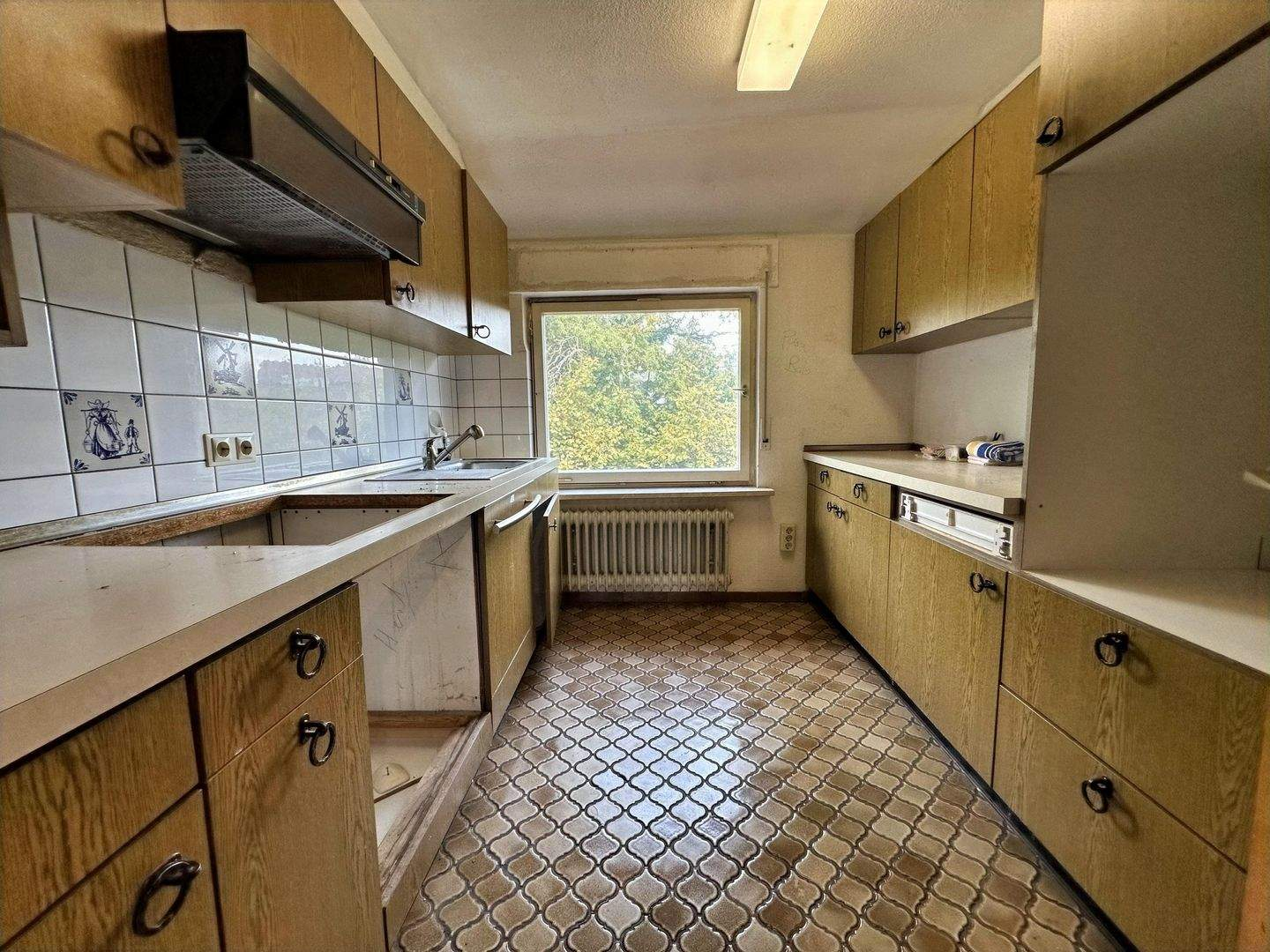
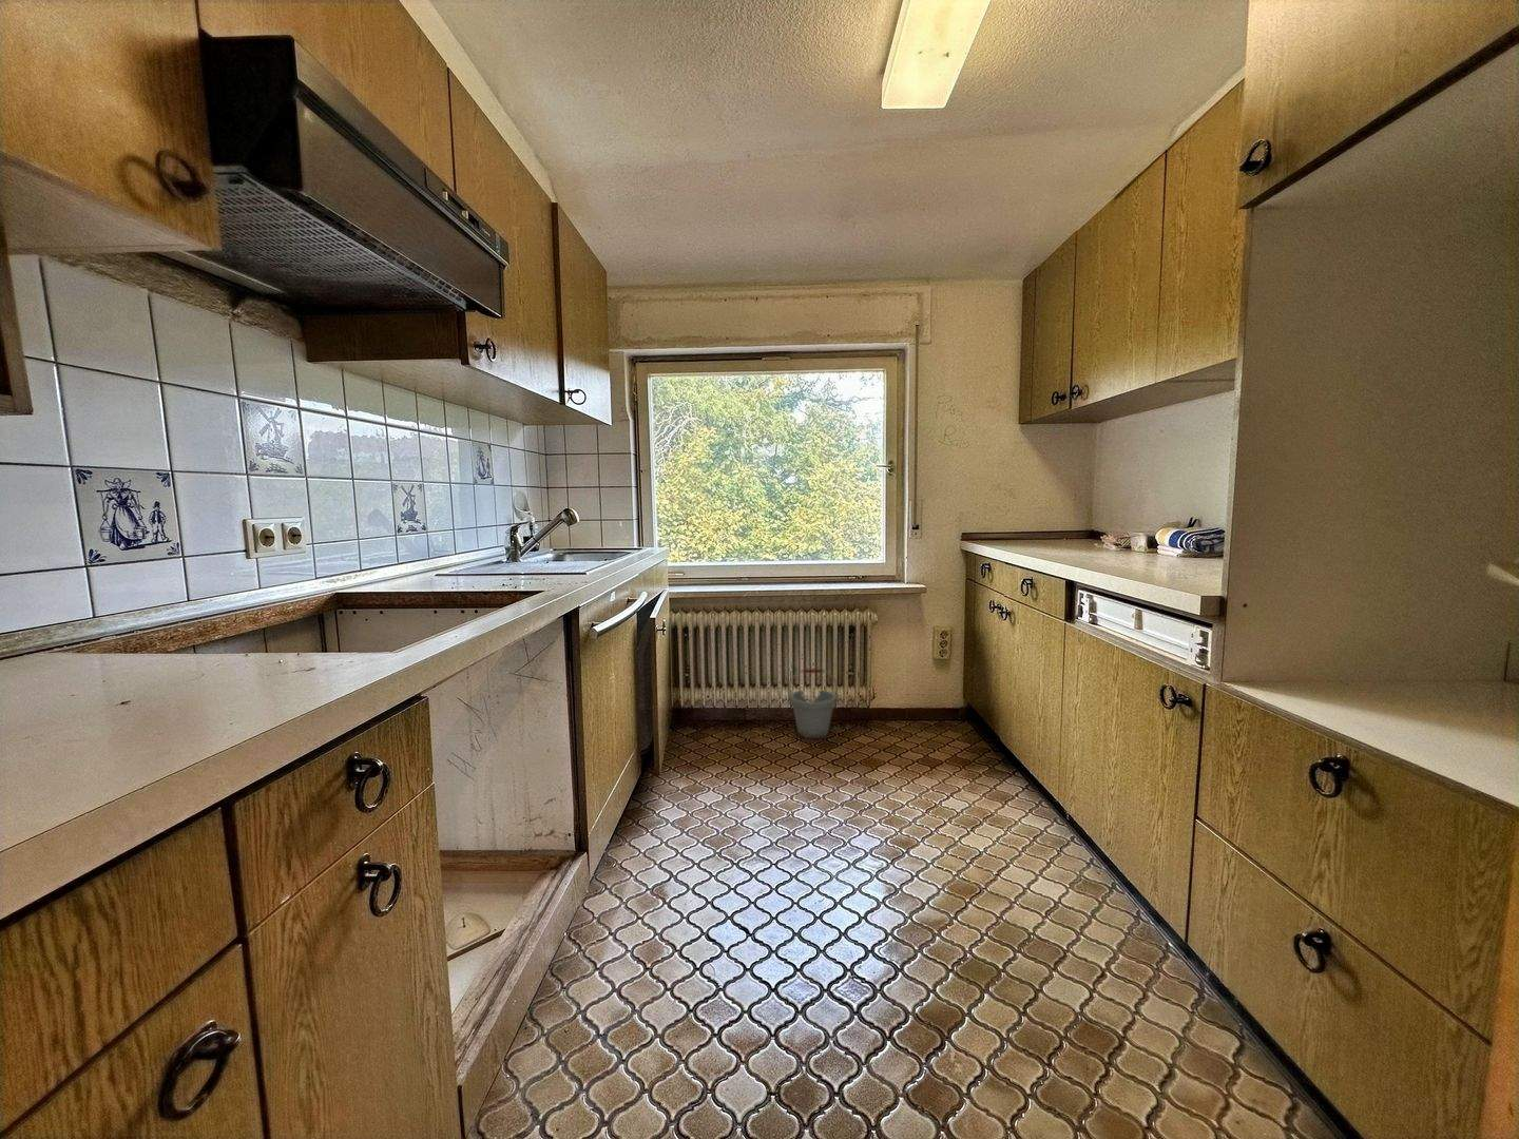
+ bucket (812, 701)
